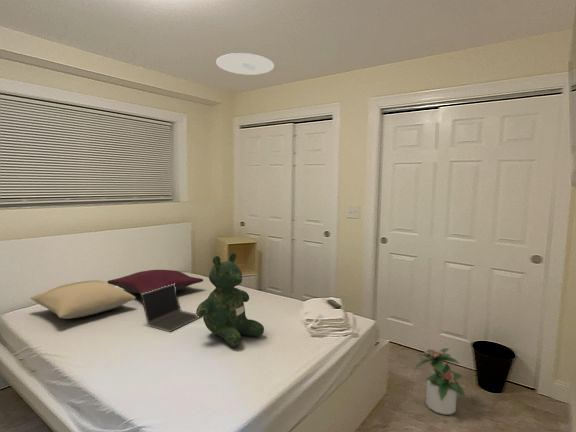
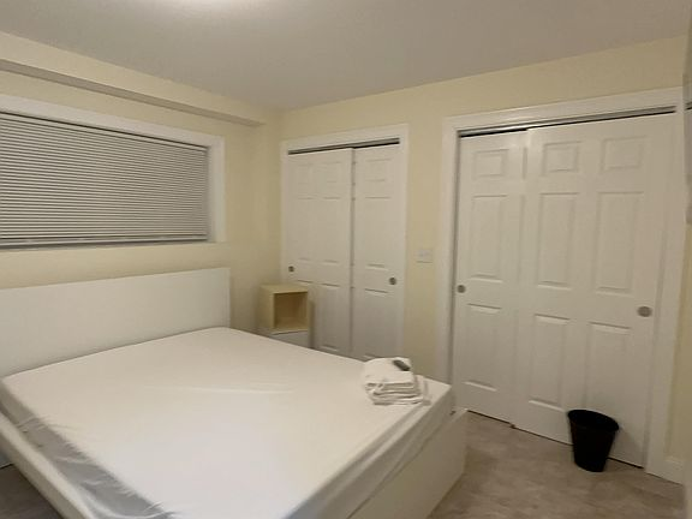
- teddy bear (232, 296)
- ceiling light (245, 61)
- potted plant (438, 378)
- laptop computer (172, 305)
- pillow (84, 298)
- pillow (156, 281)
